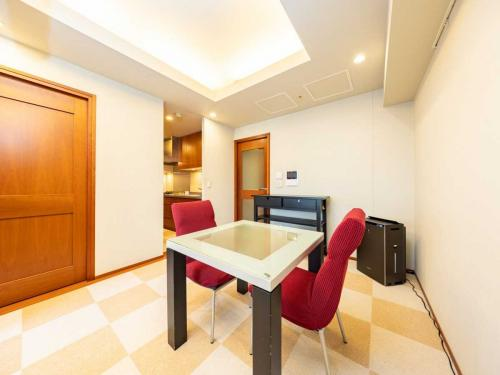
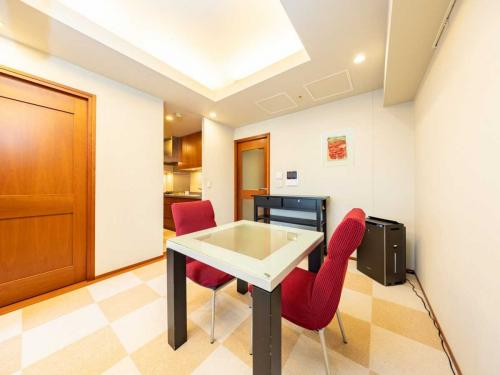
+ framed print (337, 148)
